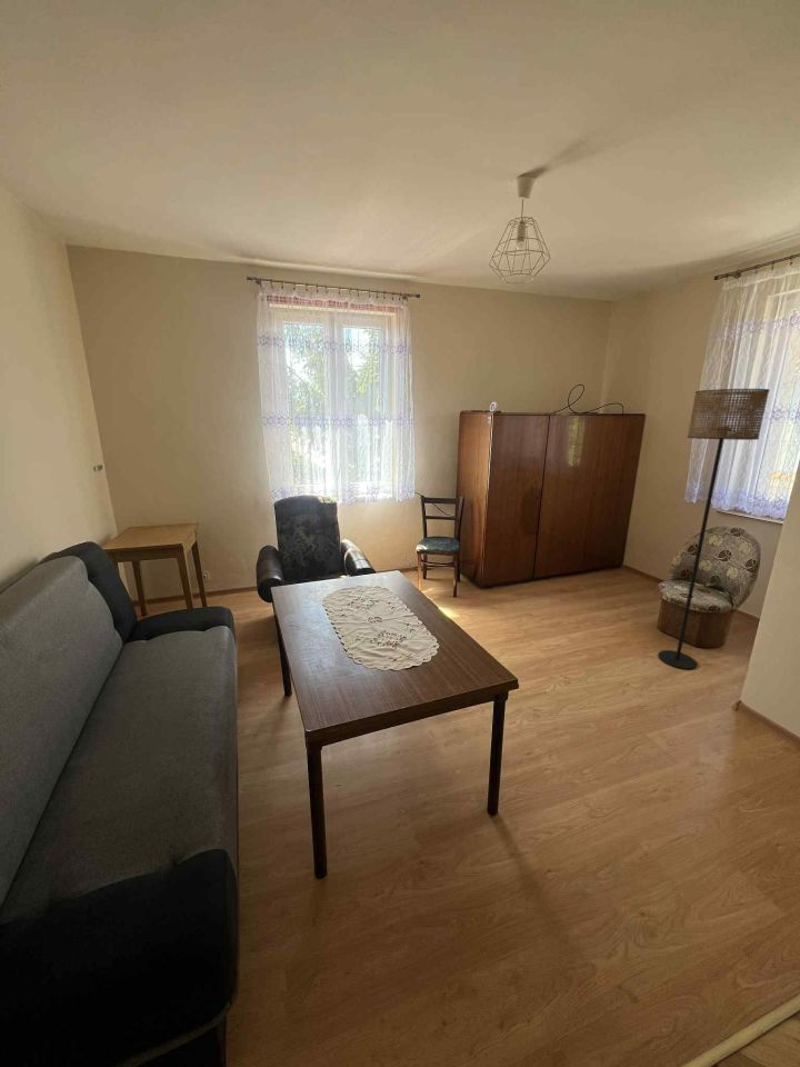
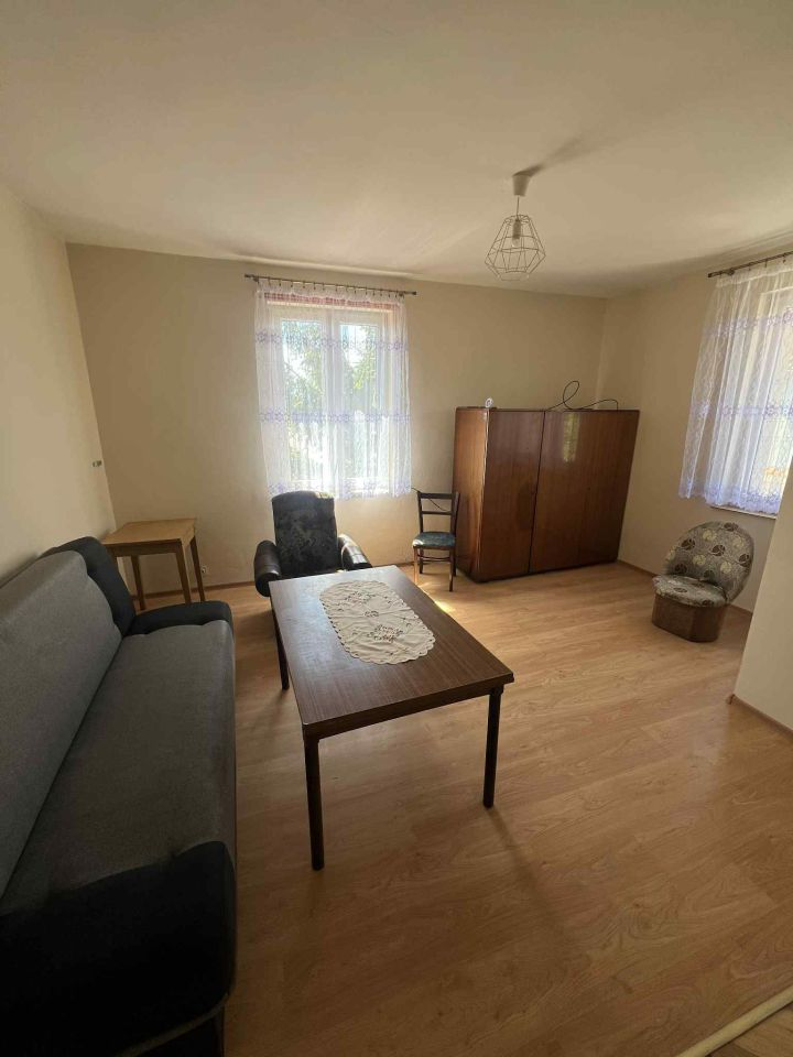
- floor lamp (701, 536)
